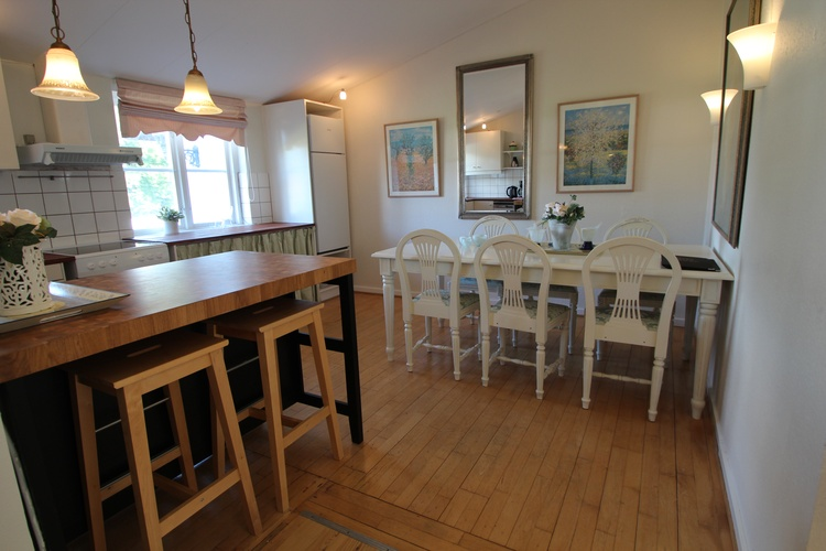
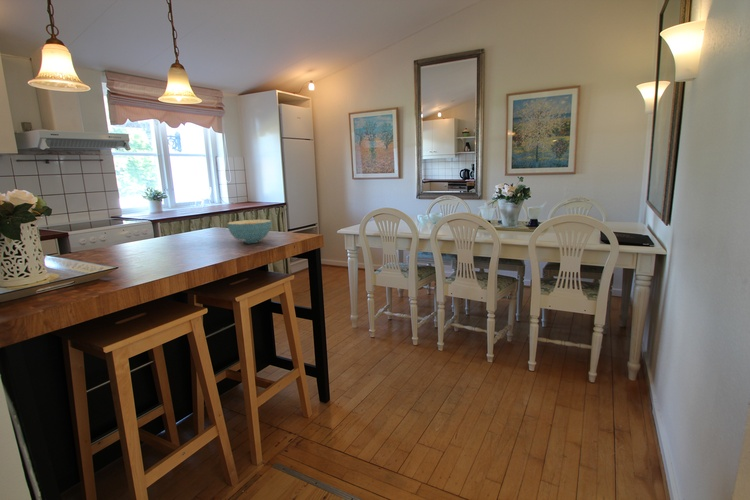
+ cereal bowl (250, 232)
